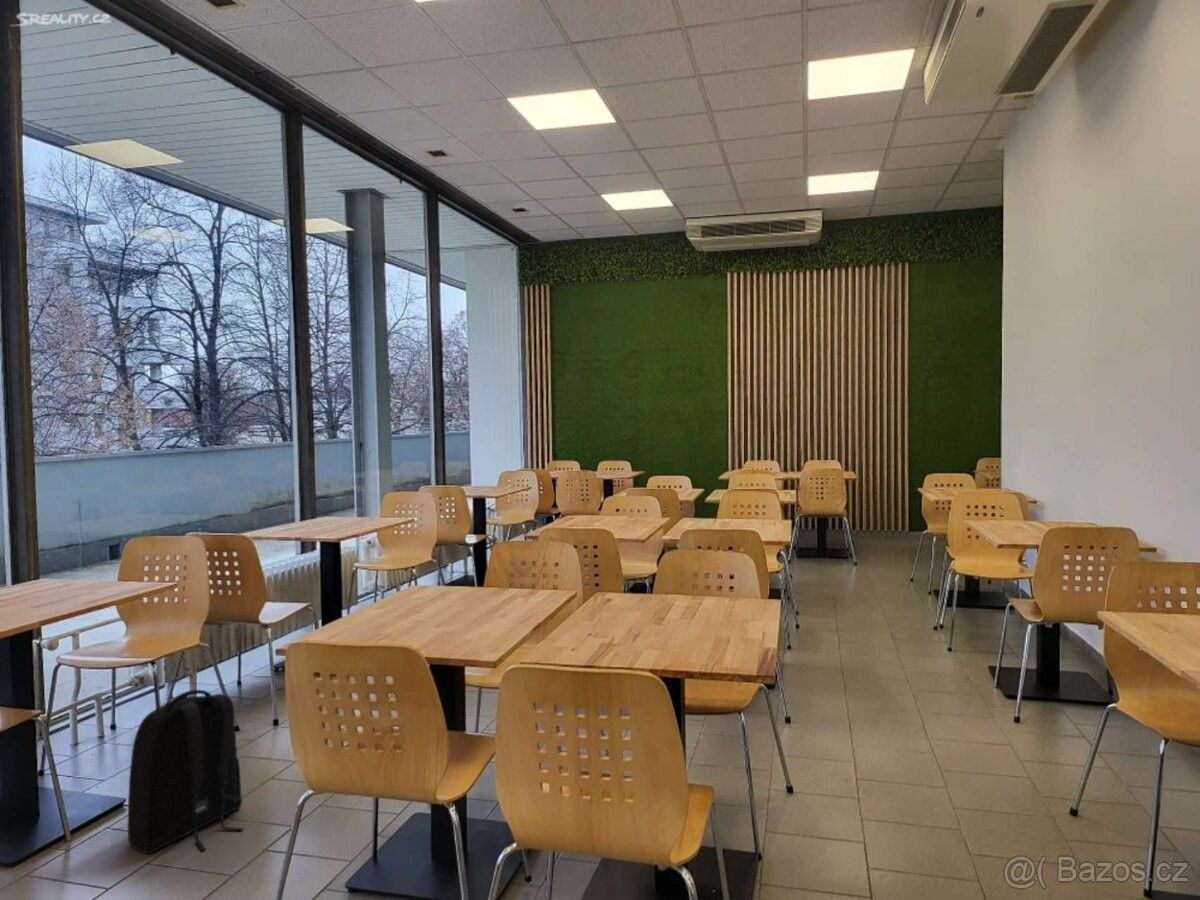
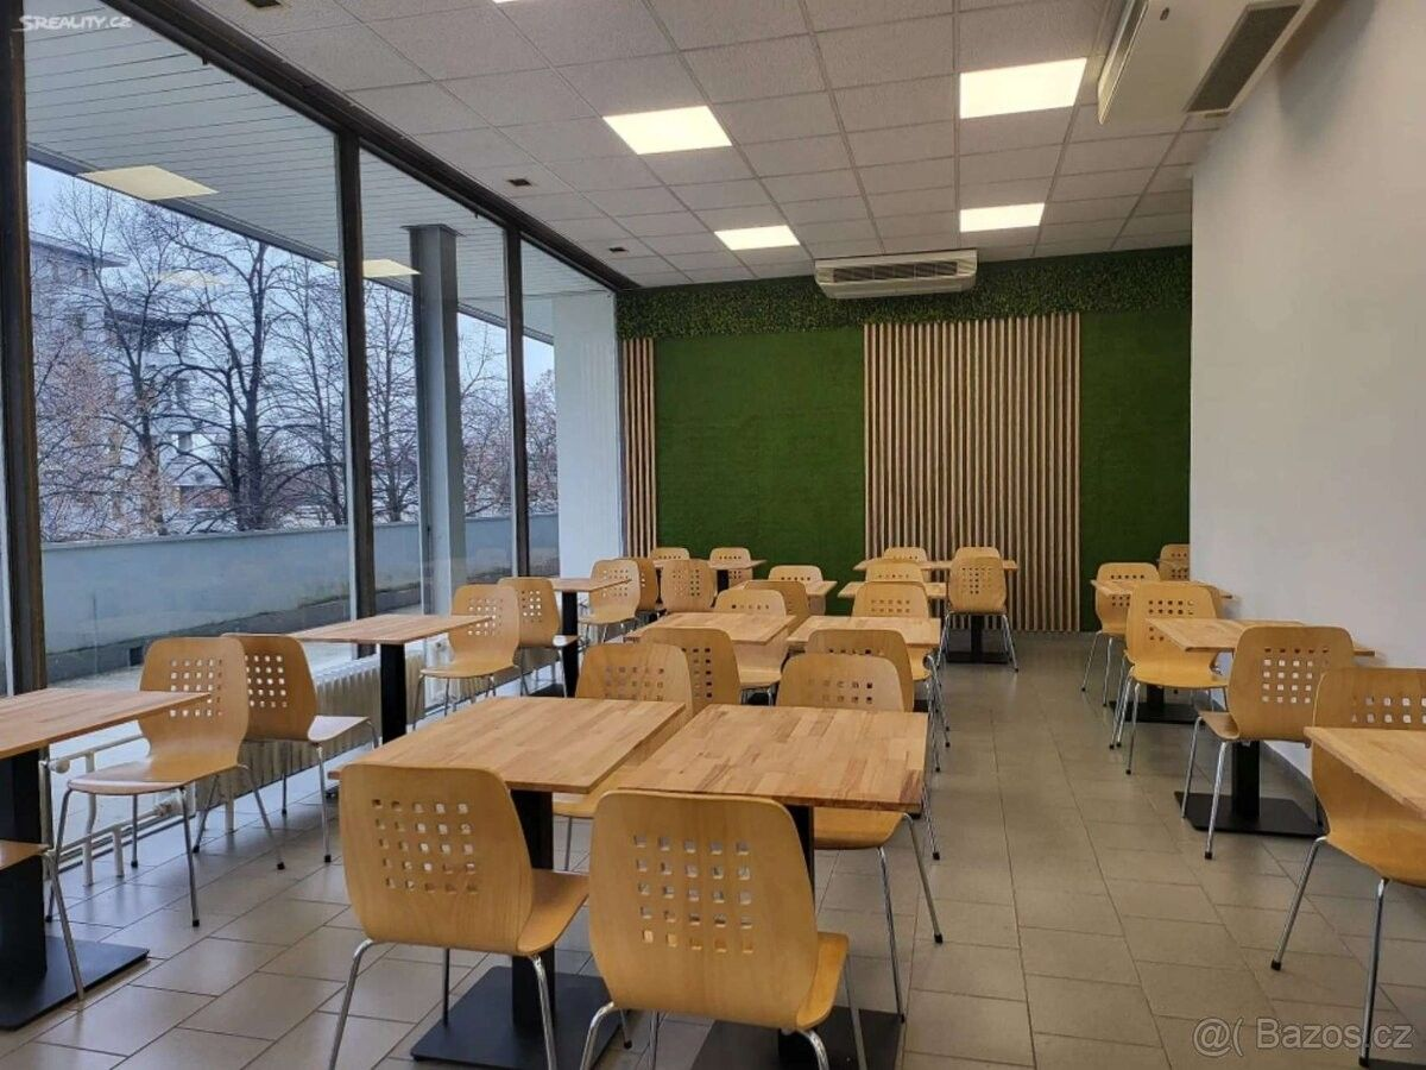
- backpack (194, 759)
